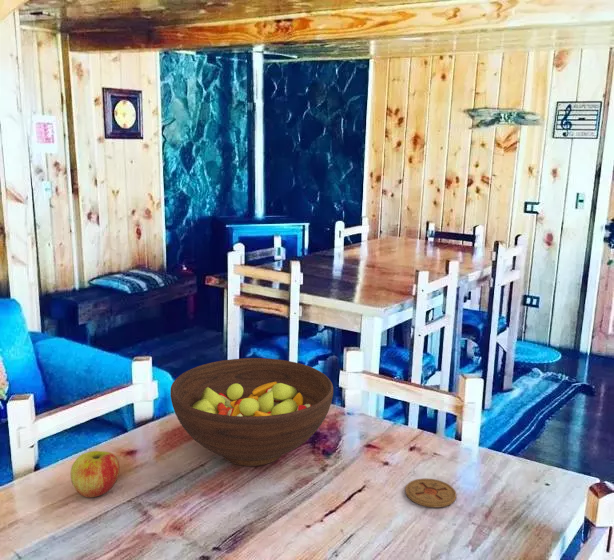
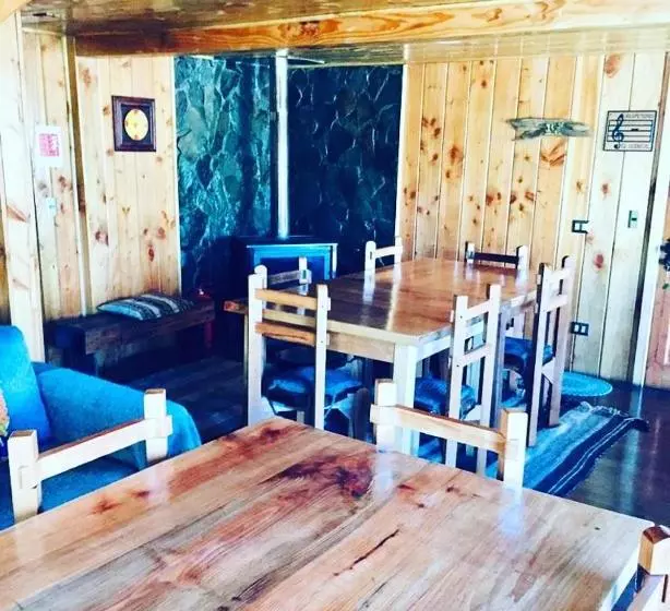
- apple (94, 472)
- fruit bowl (252, 418)
- coaster (430, 492)
